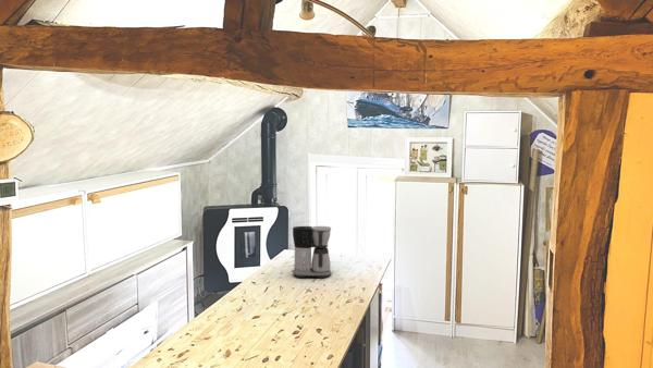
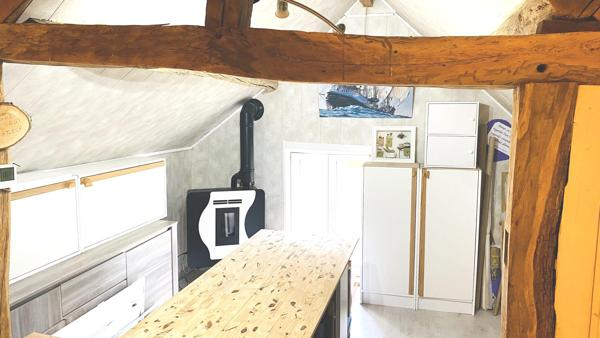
- coffee maker (310, 252)
